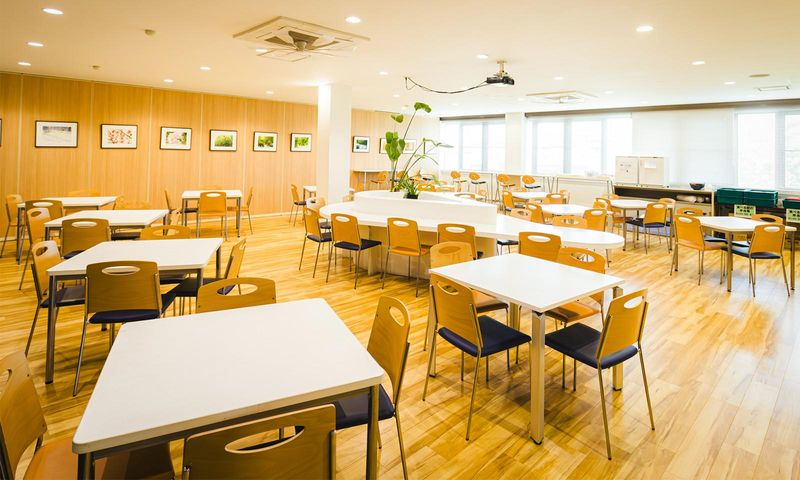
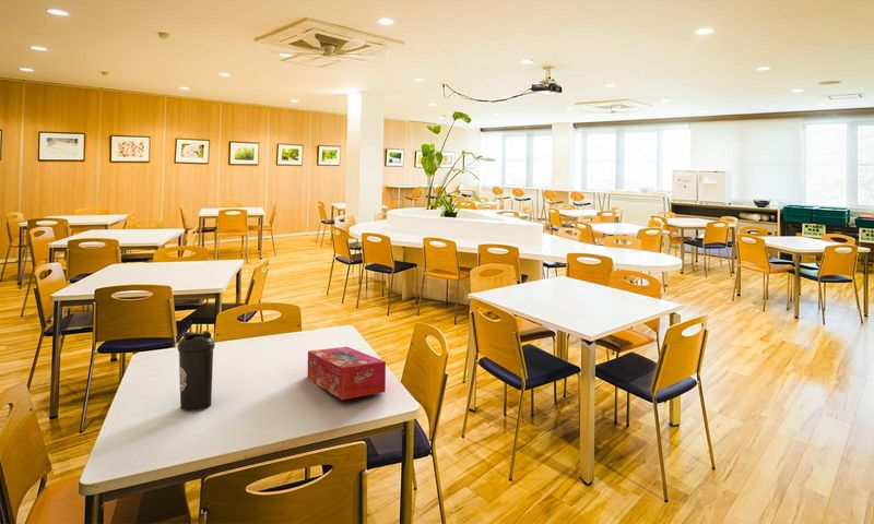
+ water bottle (196, 369)
+ tissue box (344, 370)
